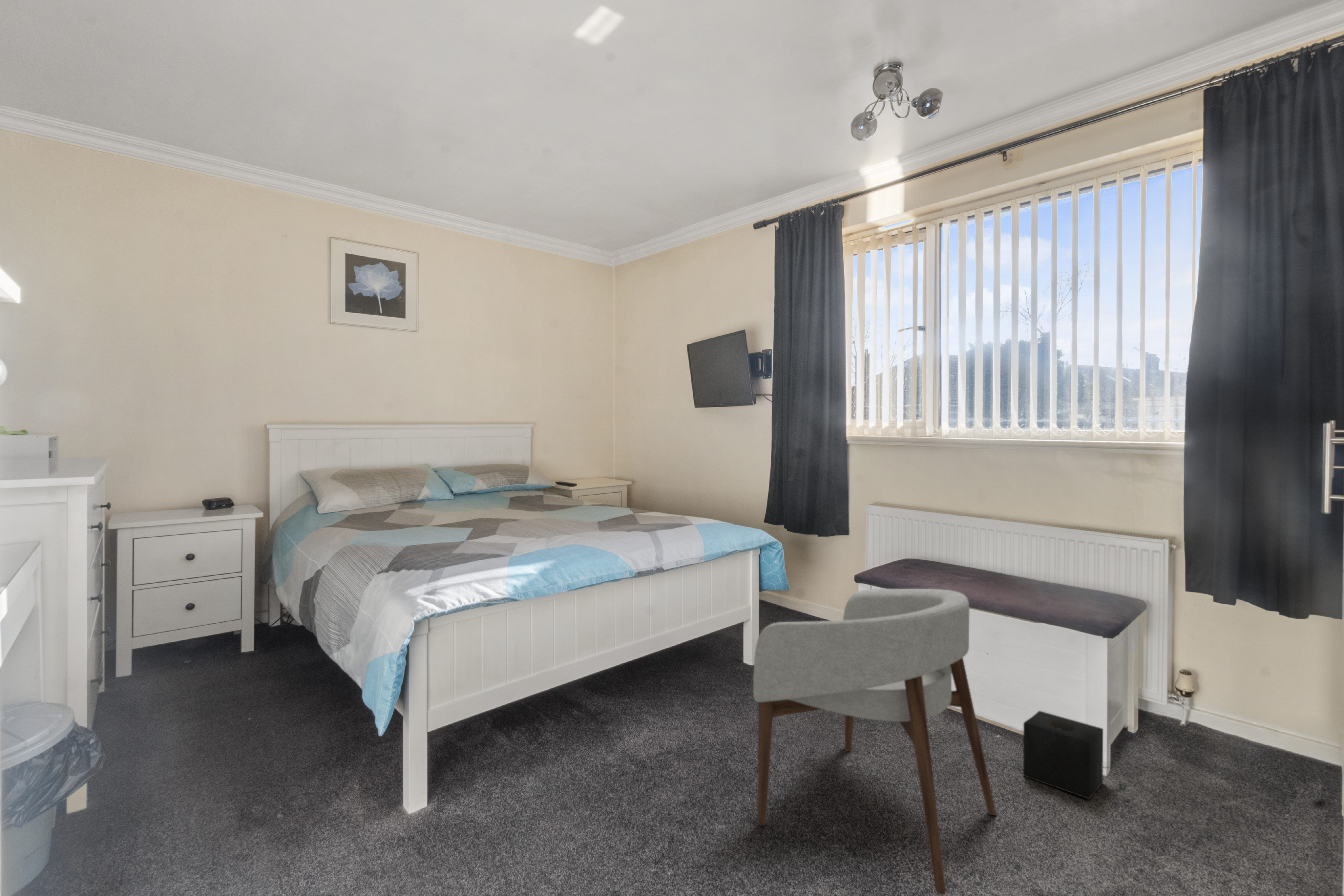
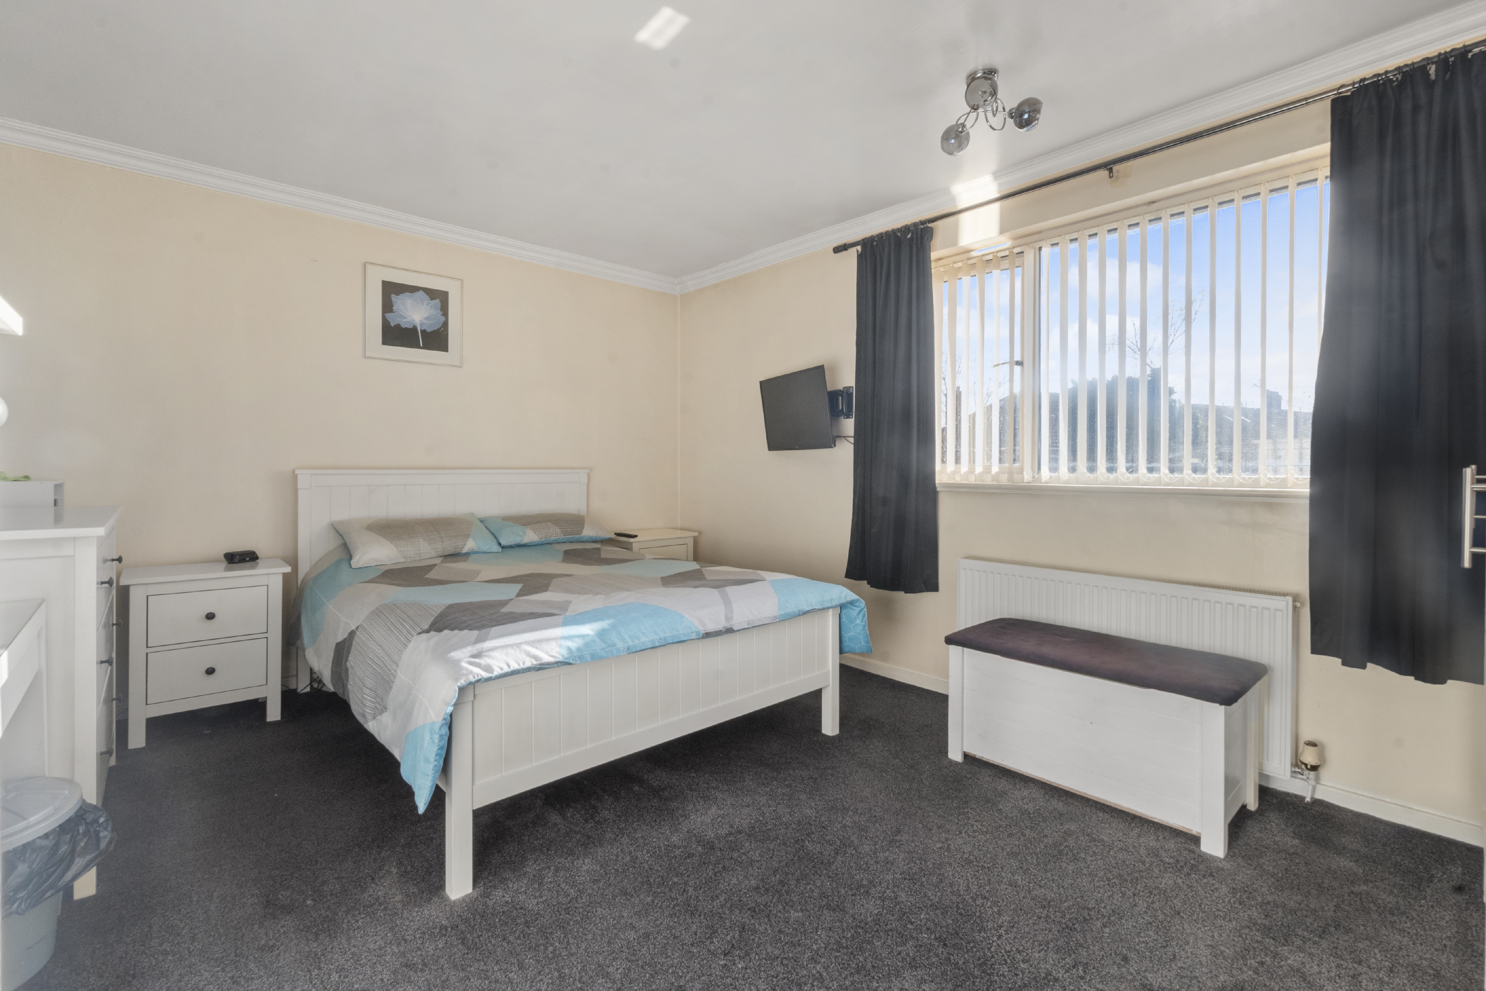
- speaker (1053, 747)
- armchair (871, 699)
